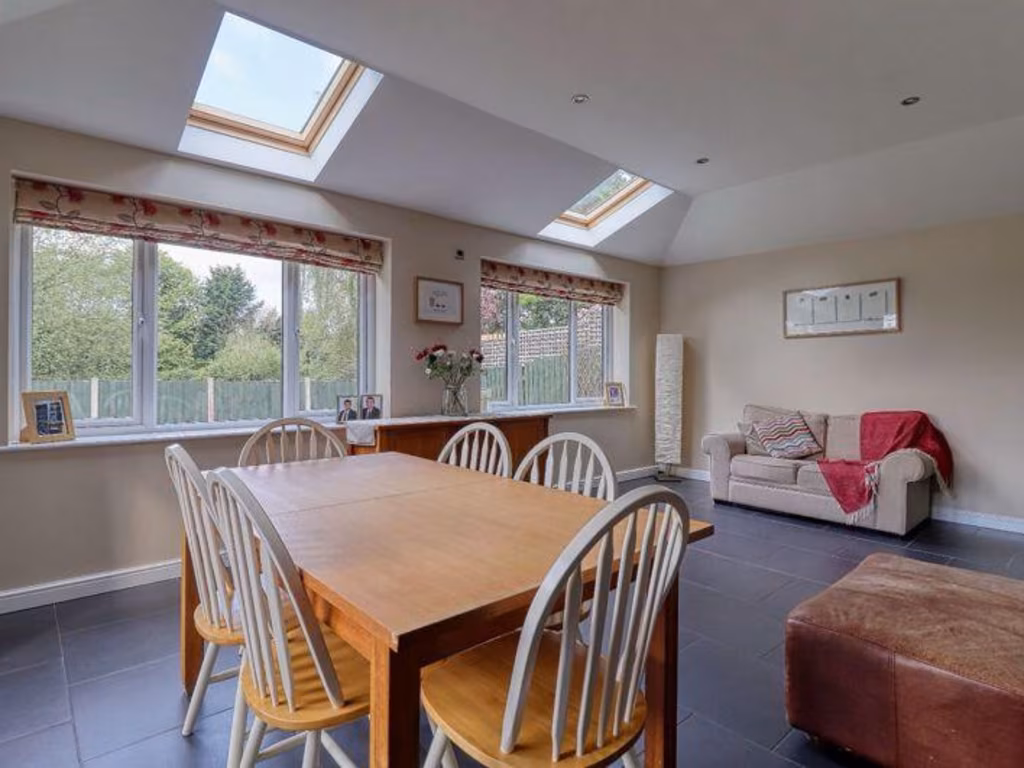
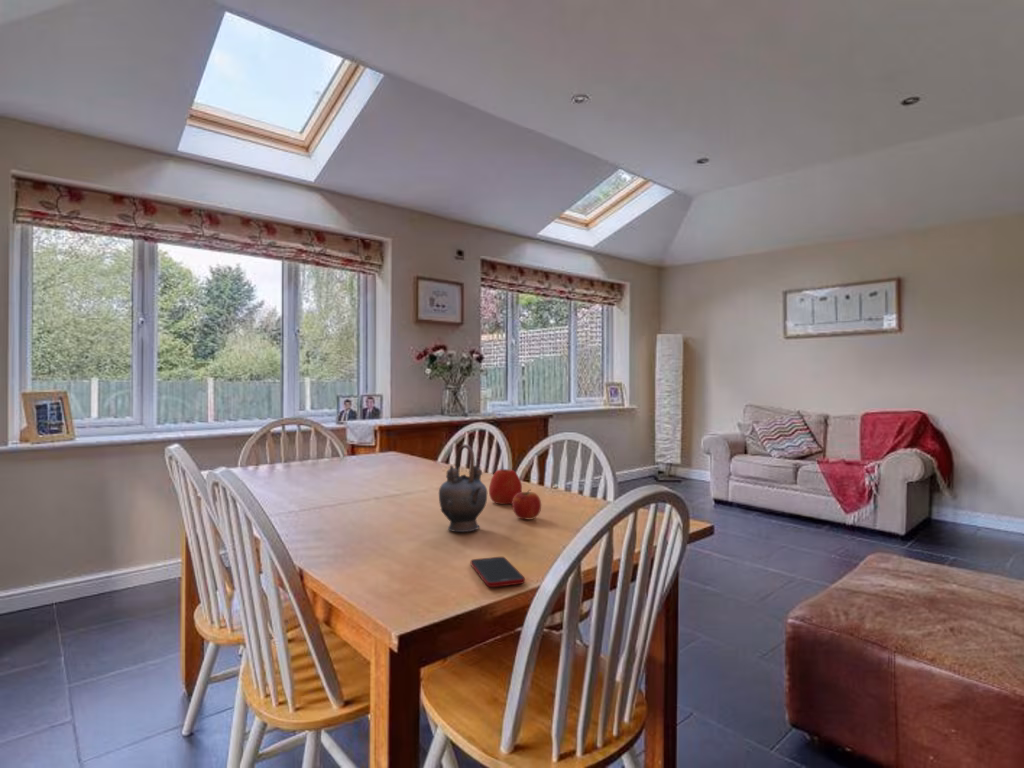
+ cell phone (496, 571)
+ fruit (526, 503)
+ apple (505, 485)
+ teapot (465, 487)
